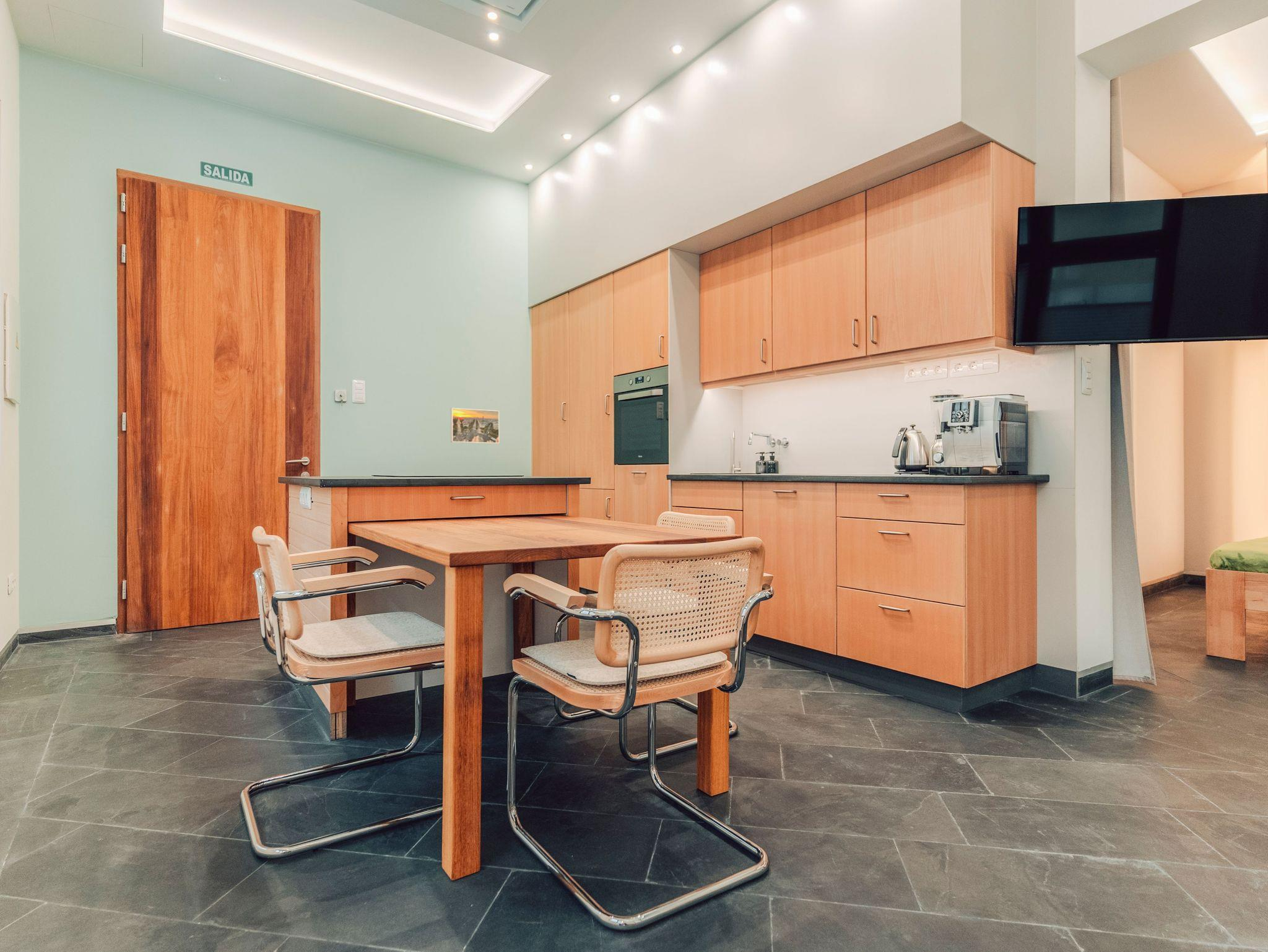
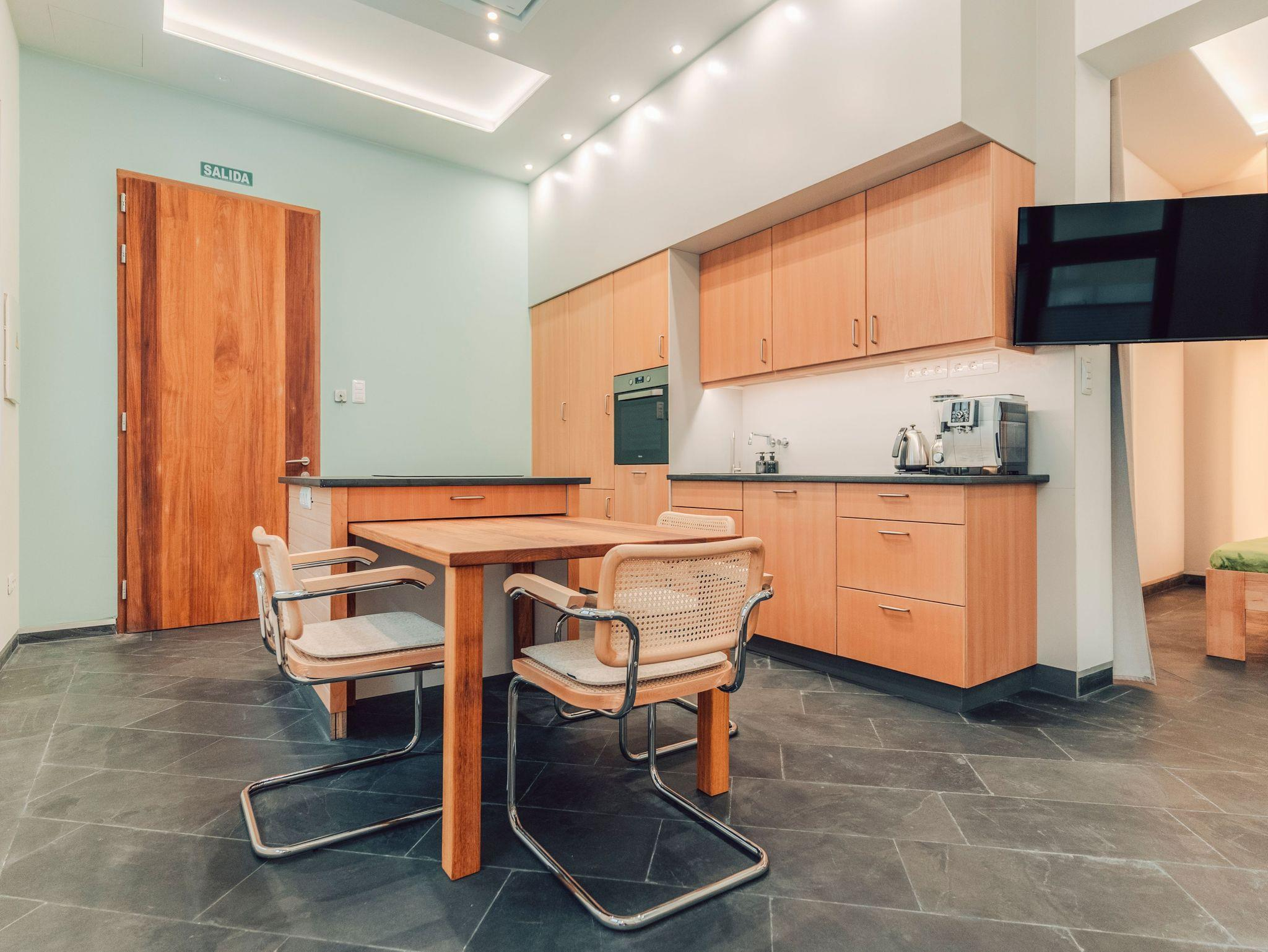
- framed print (475, 426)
